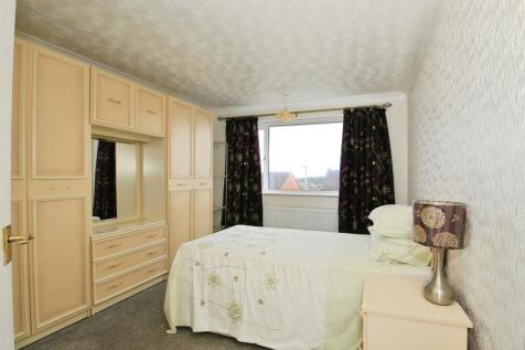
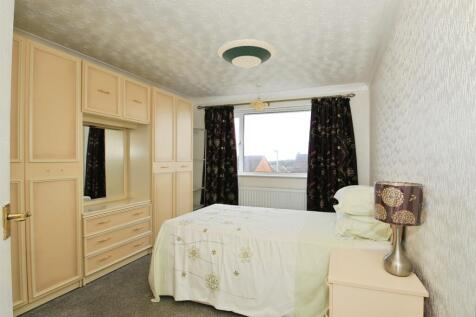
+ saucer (246, 59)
